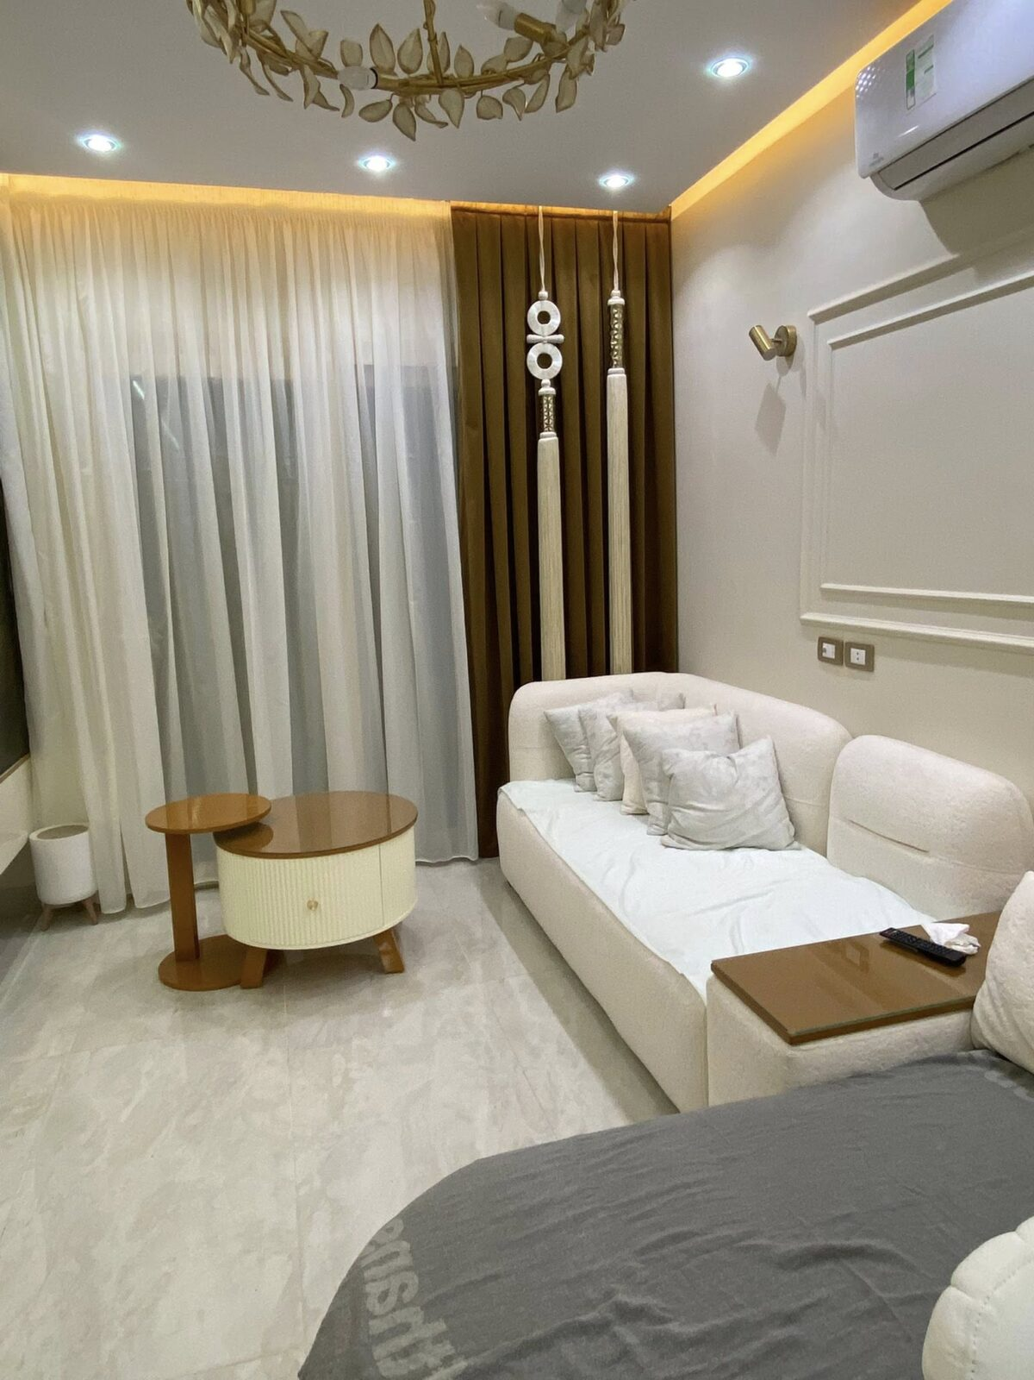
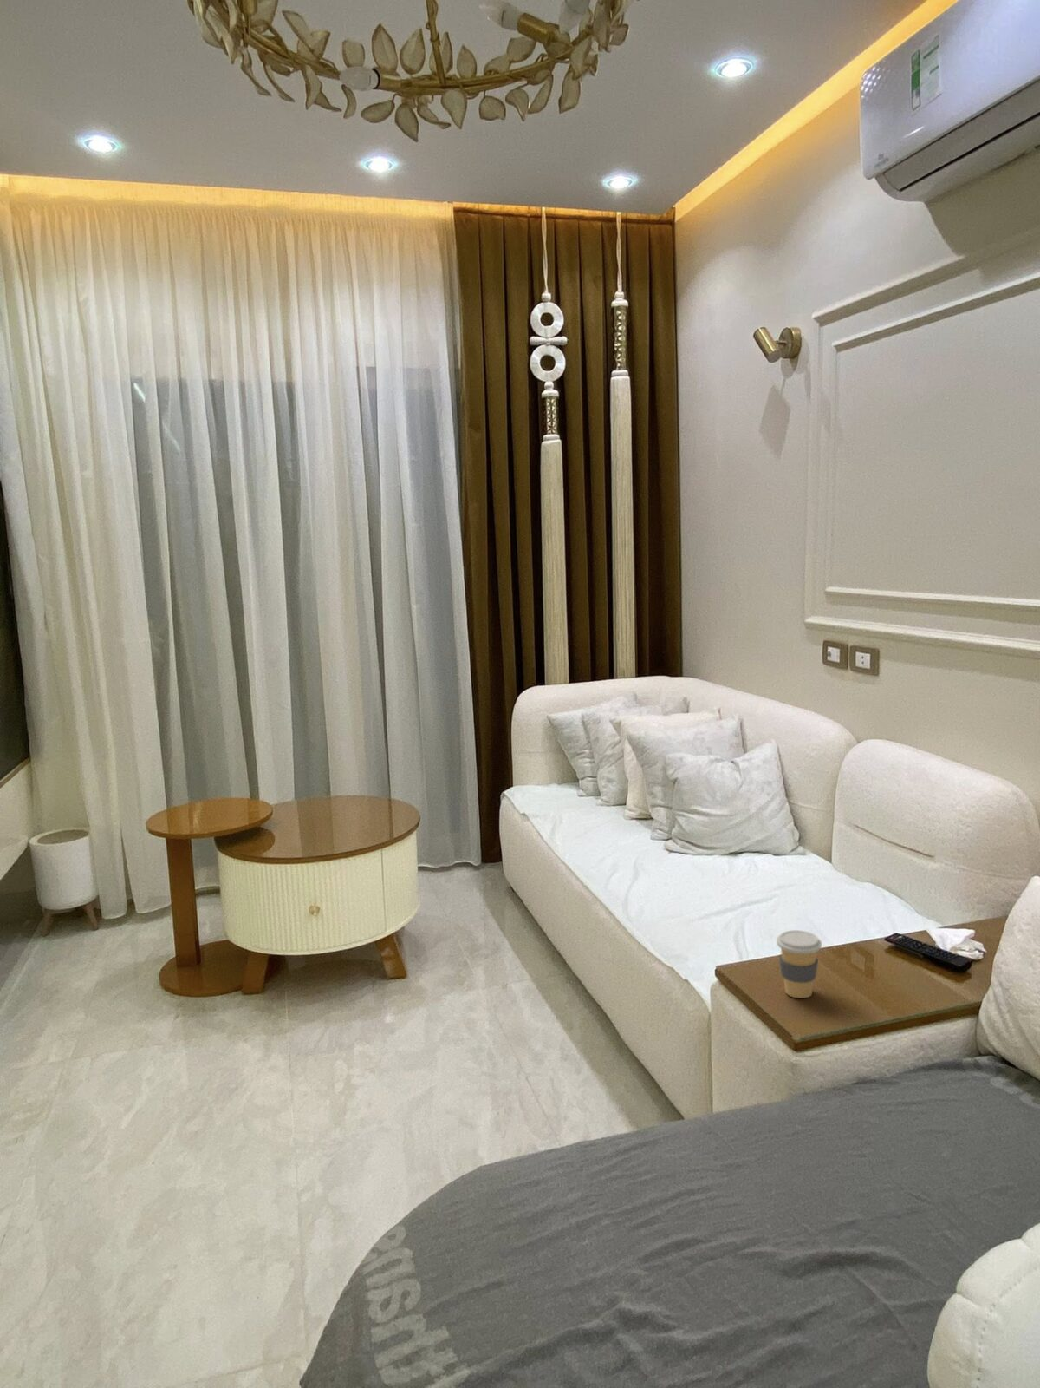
+ coffee cup (799, 965)
